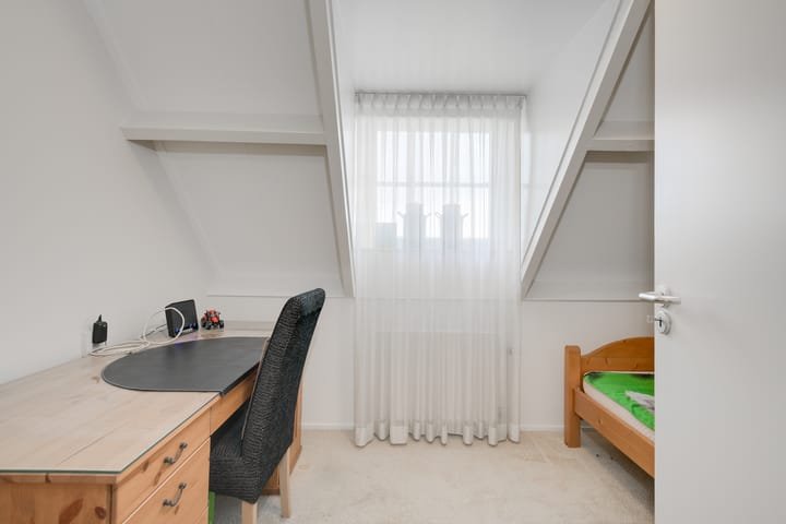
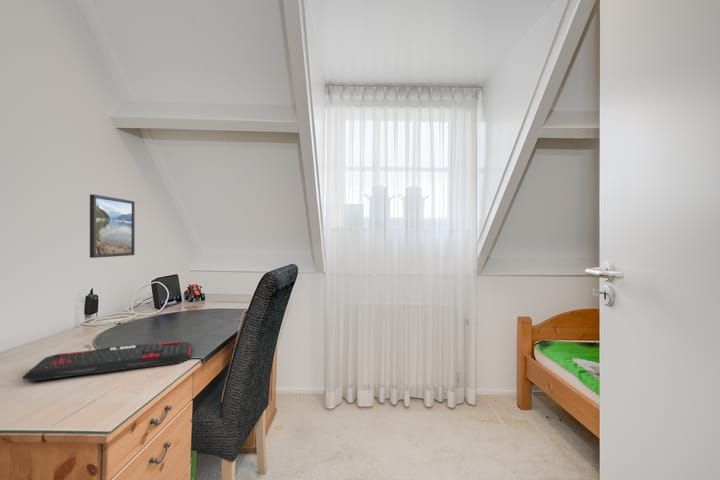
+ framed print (114, 227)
+ keyboard (117, 357)
